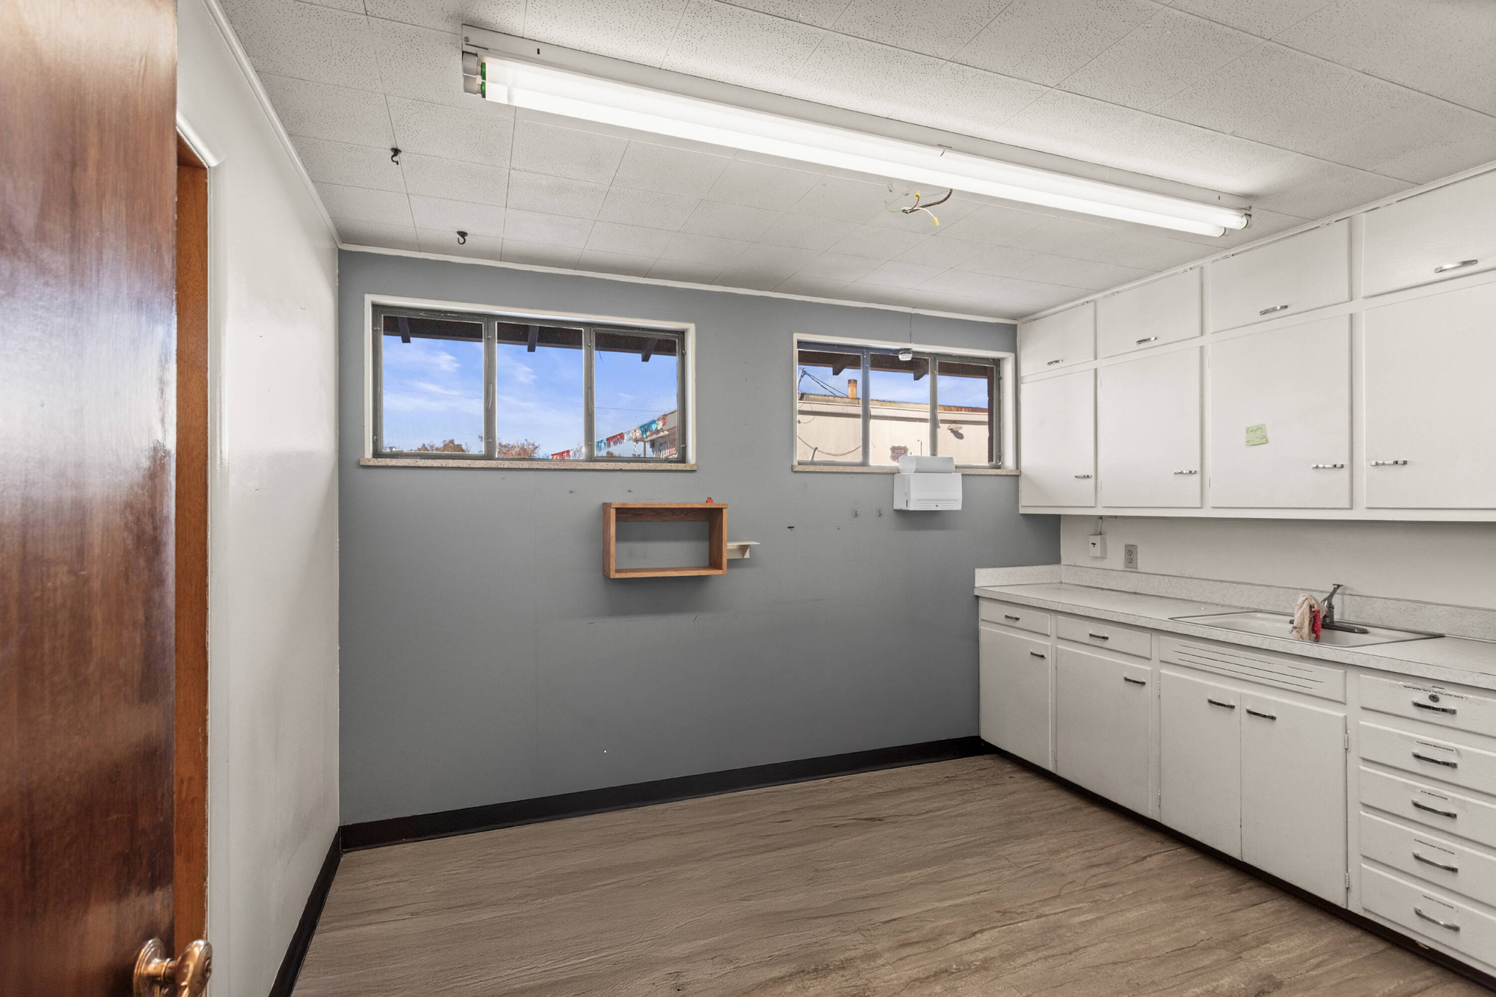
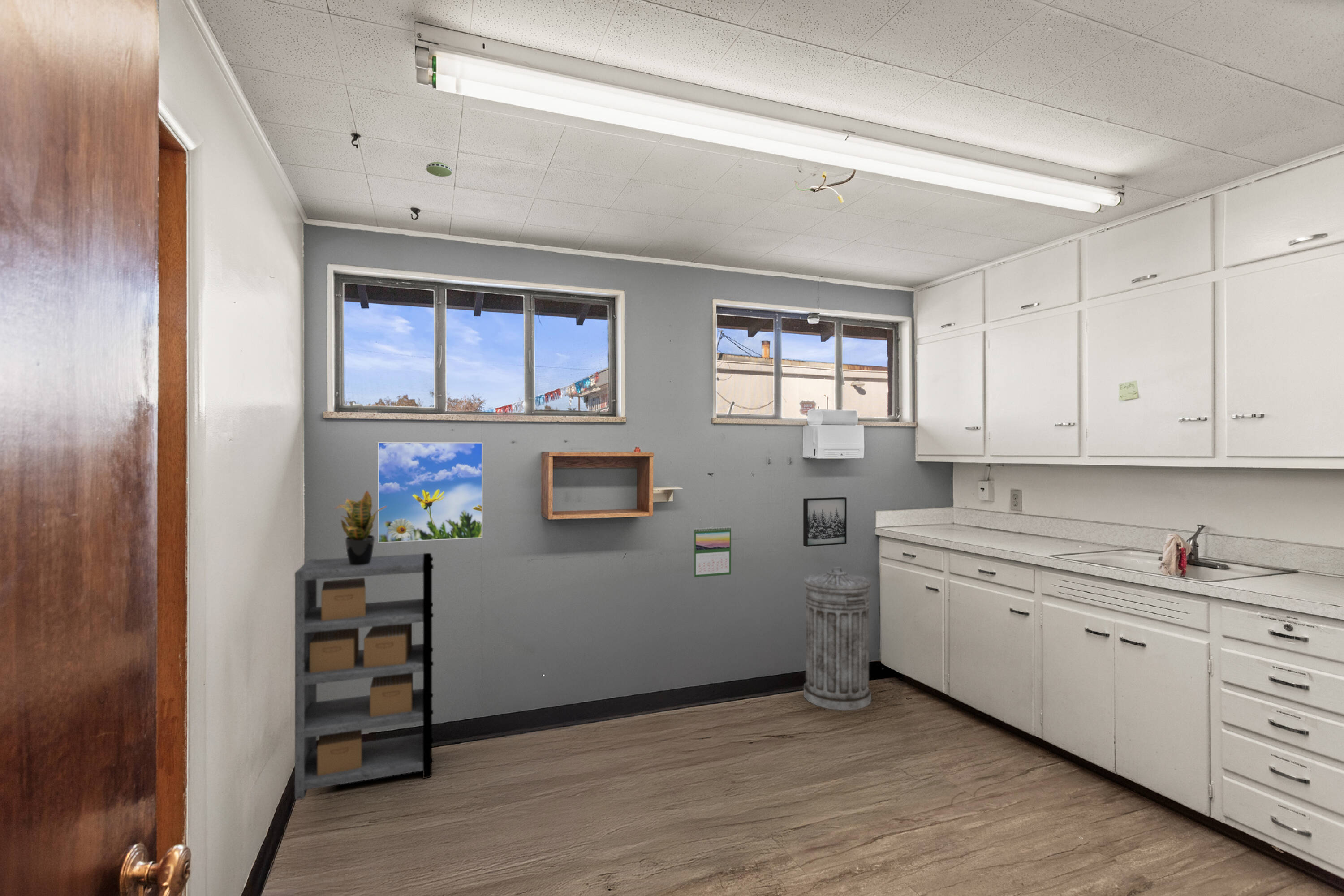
+ potted plant (358, 526)
+ smoke detector (439, 169)
+ calendar (712, 551)
+ wall art (825, 521)
+ shelving unit (368, 666)
+ trash can (837, 632)
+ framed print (431, 491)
